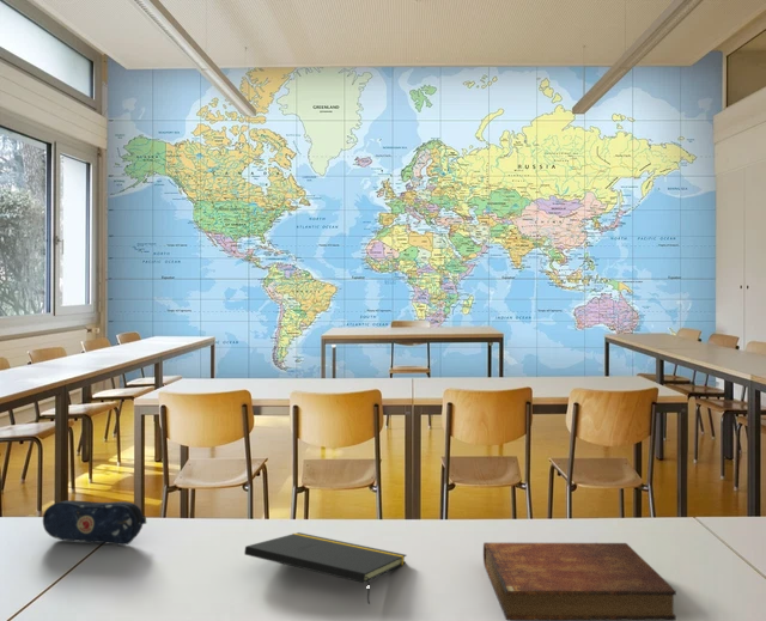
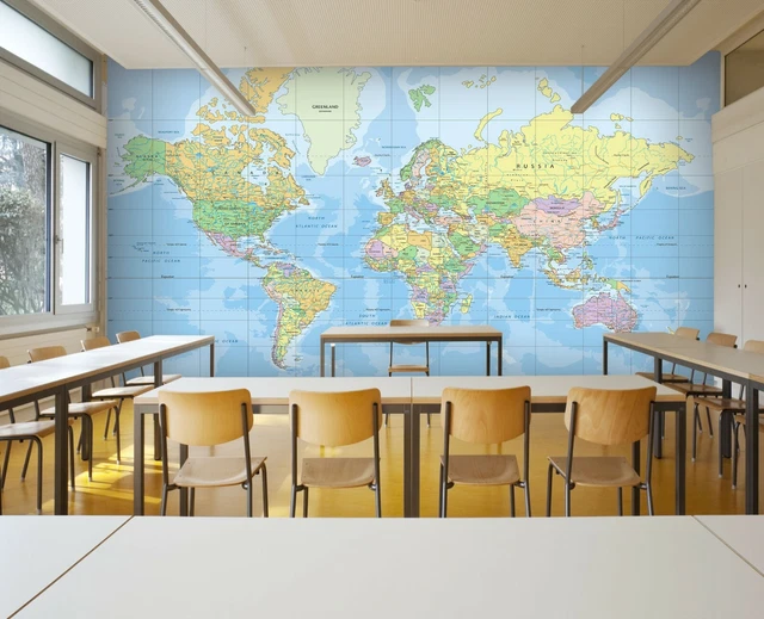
- bible (570, 576)
- pencil case (92, 520)
- notepad (327, 554)
